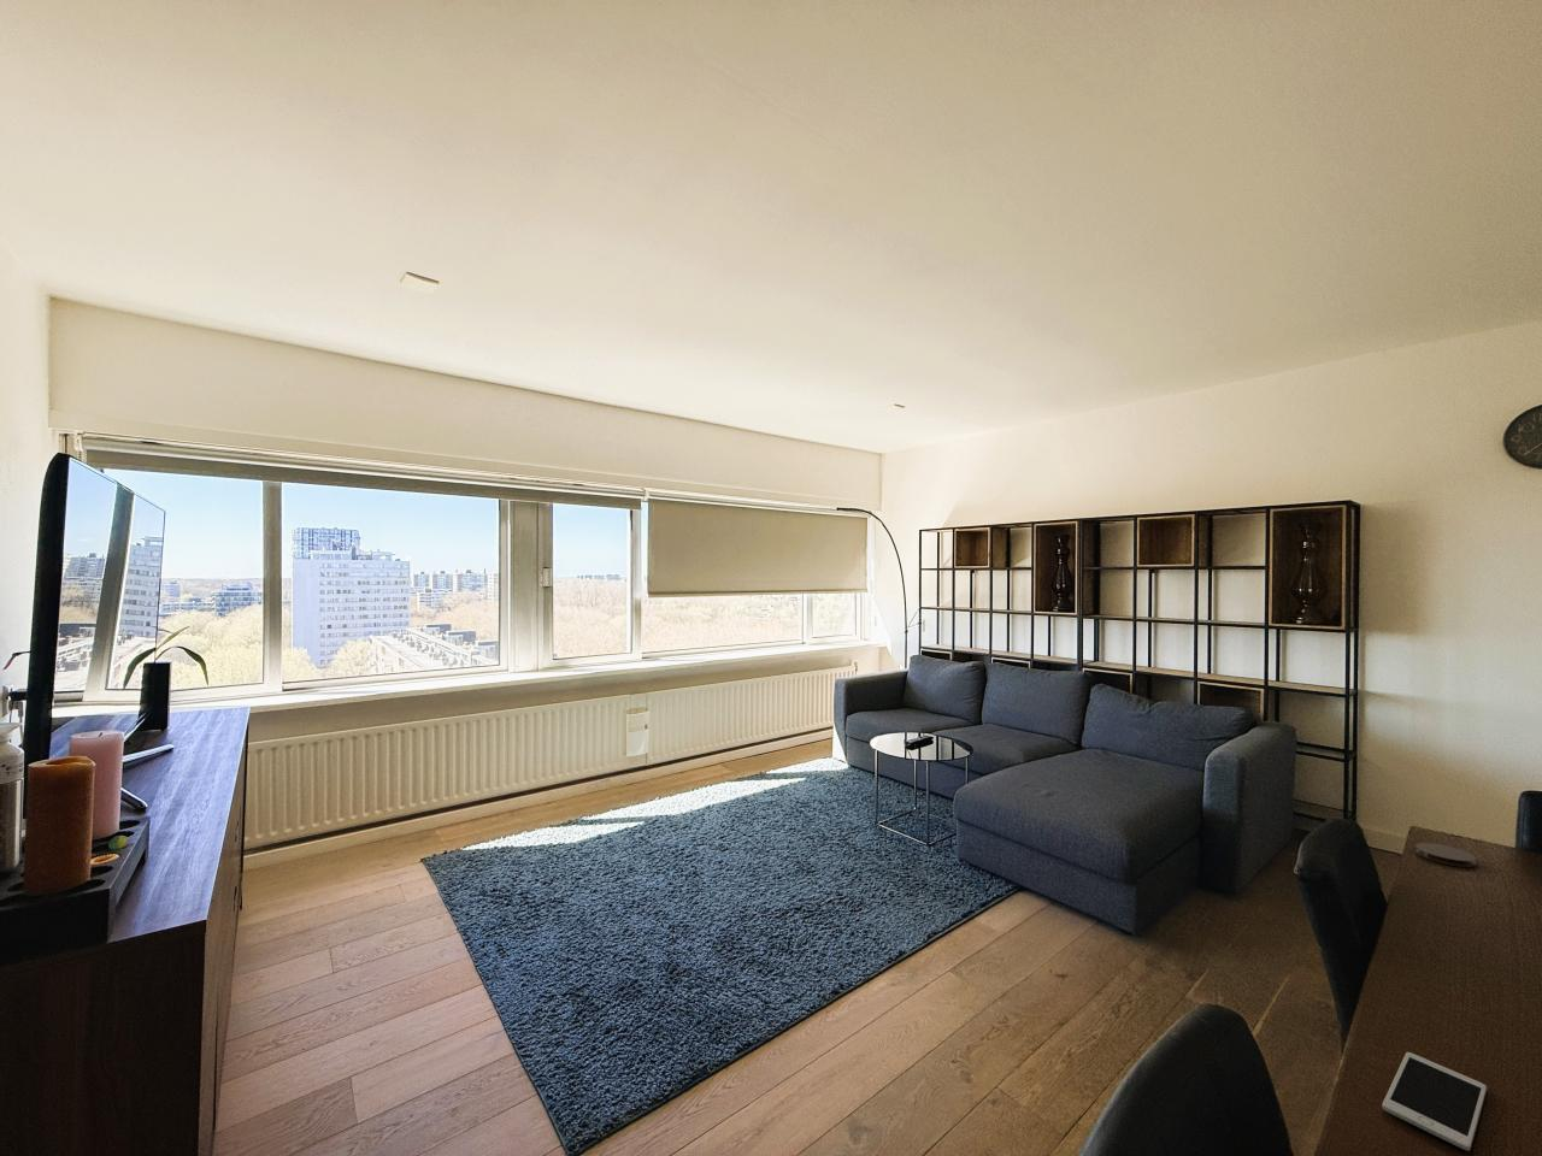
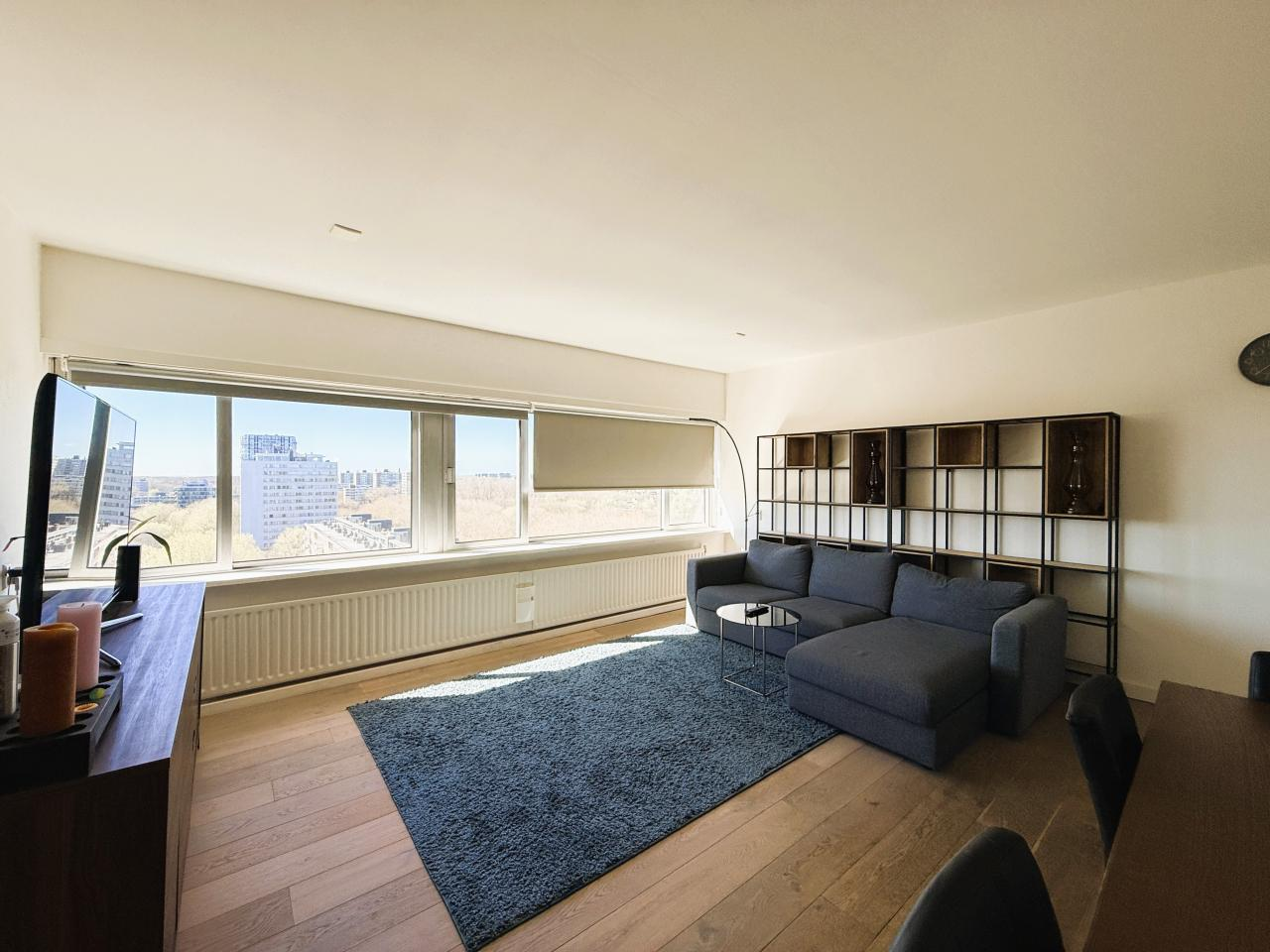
- coaster (1445, 854)
- cell phone (1435, 1096)
